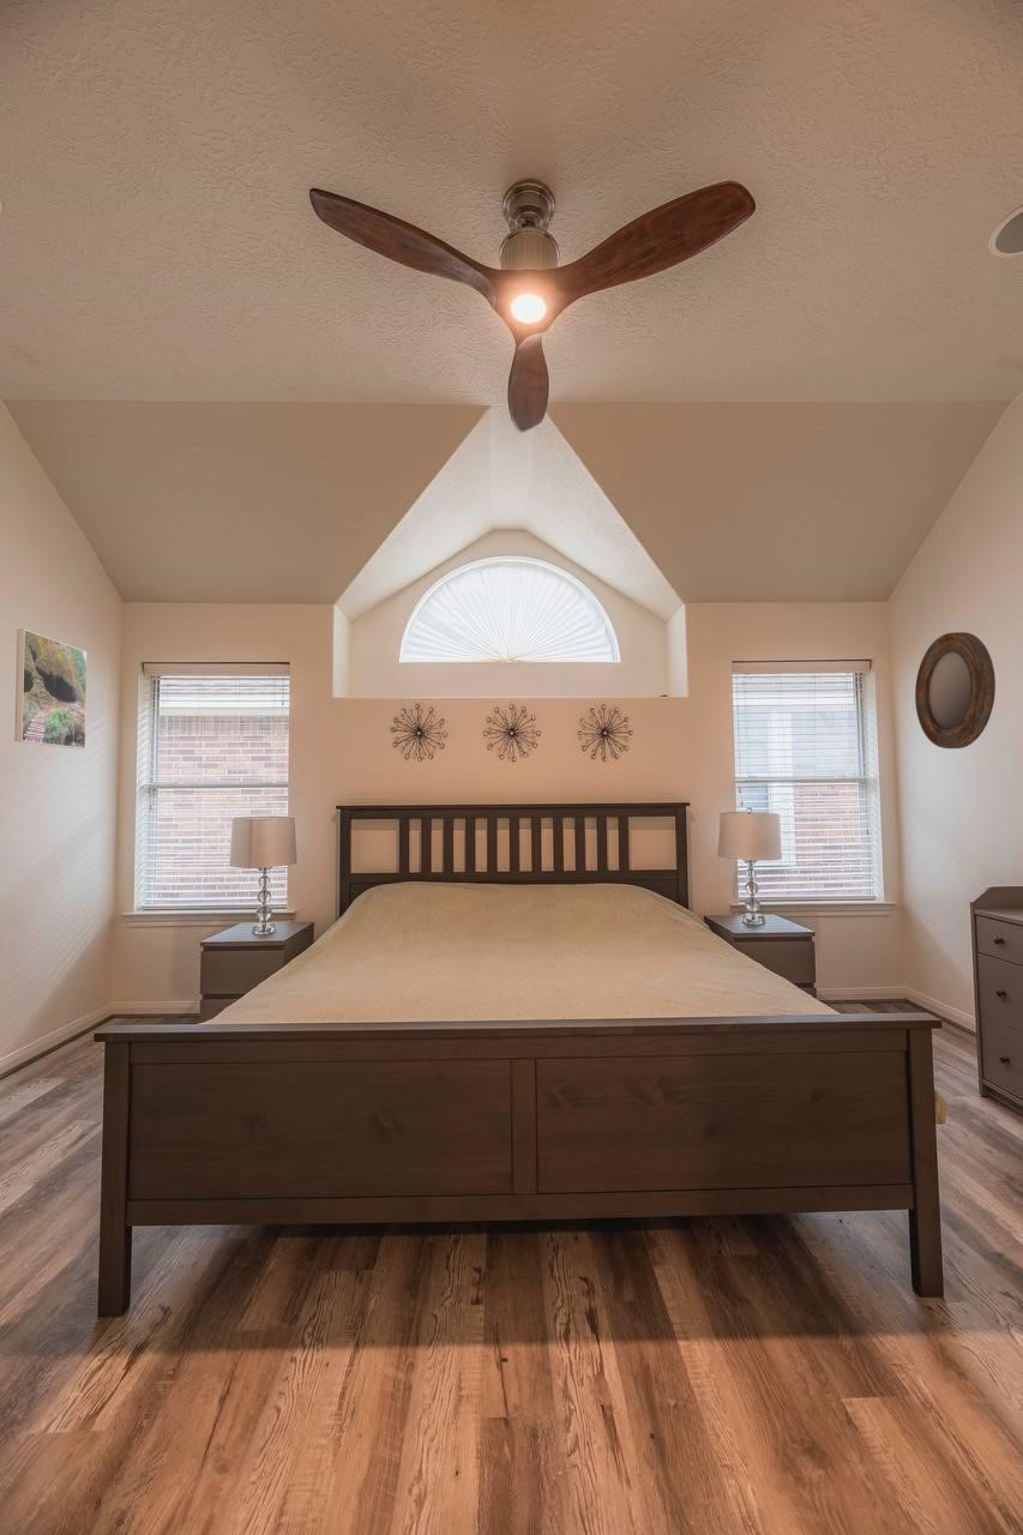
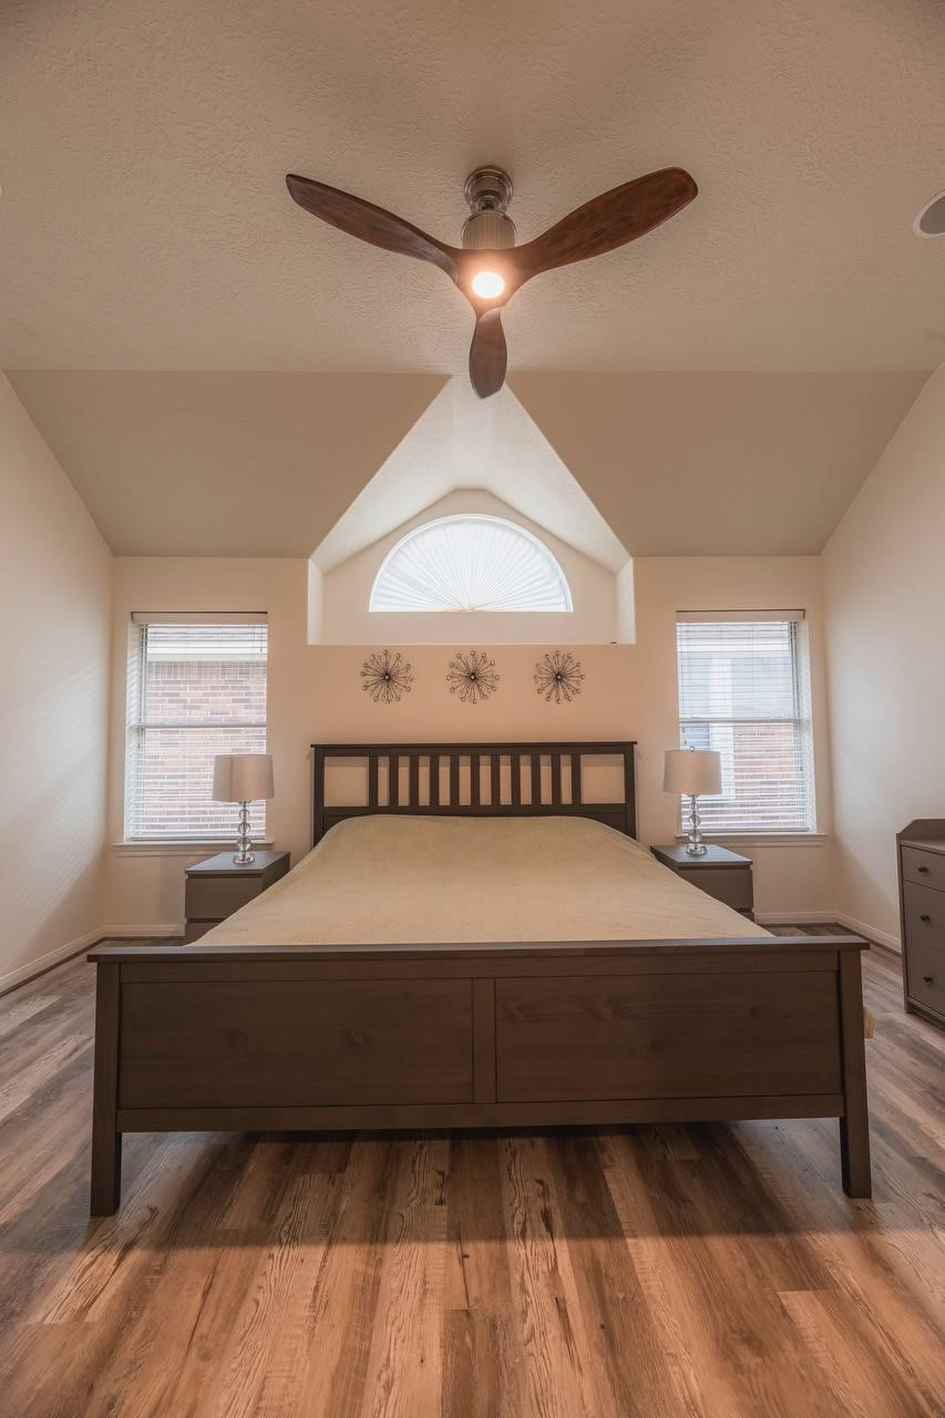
- home mirror (951, 691)
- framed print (53, 693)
